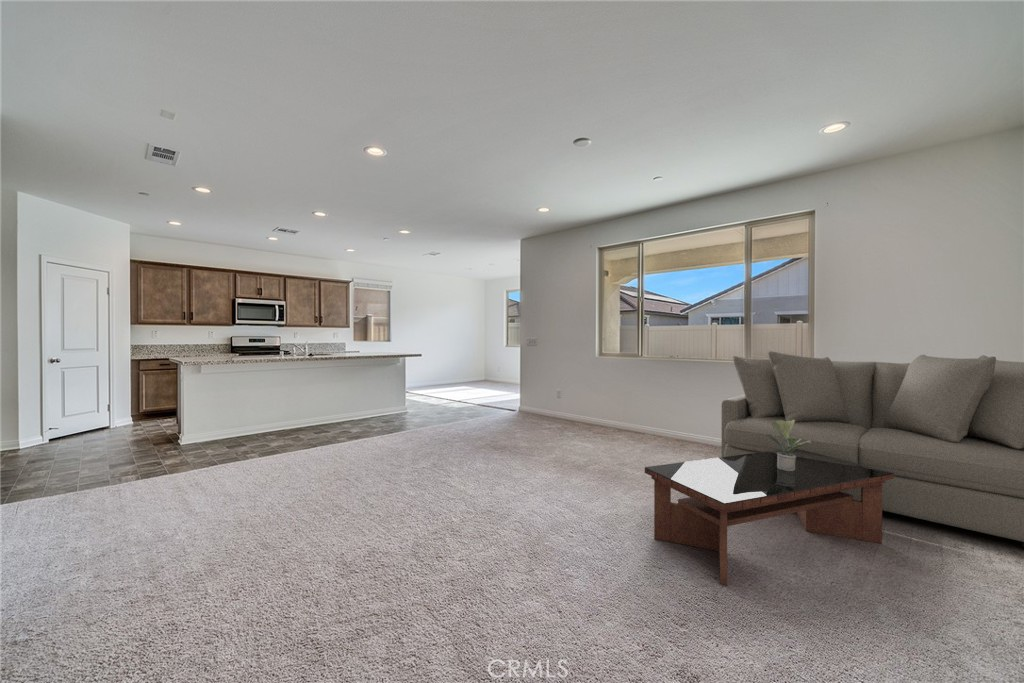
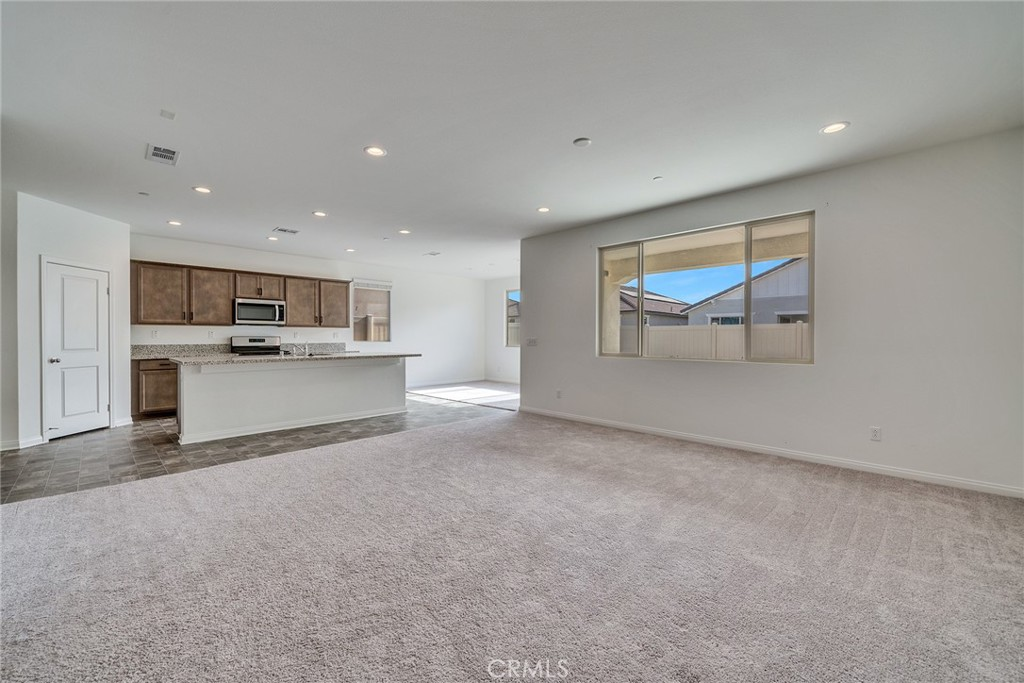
- coffee table (766, 505)
- sofa (868, 421)
- potted plant (789, 443)
